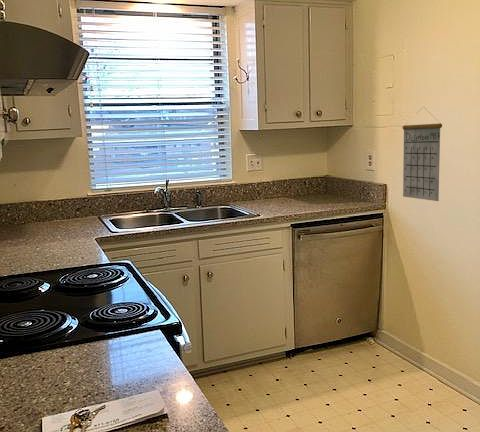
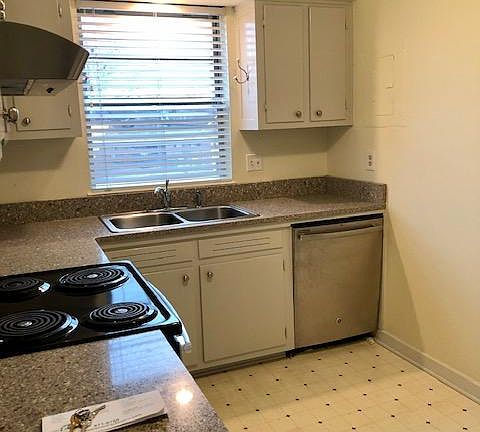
- calendar (421, 153)
